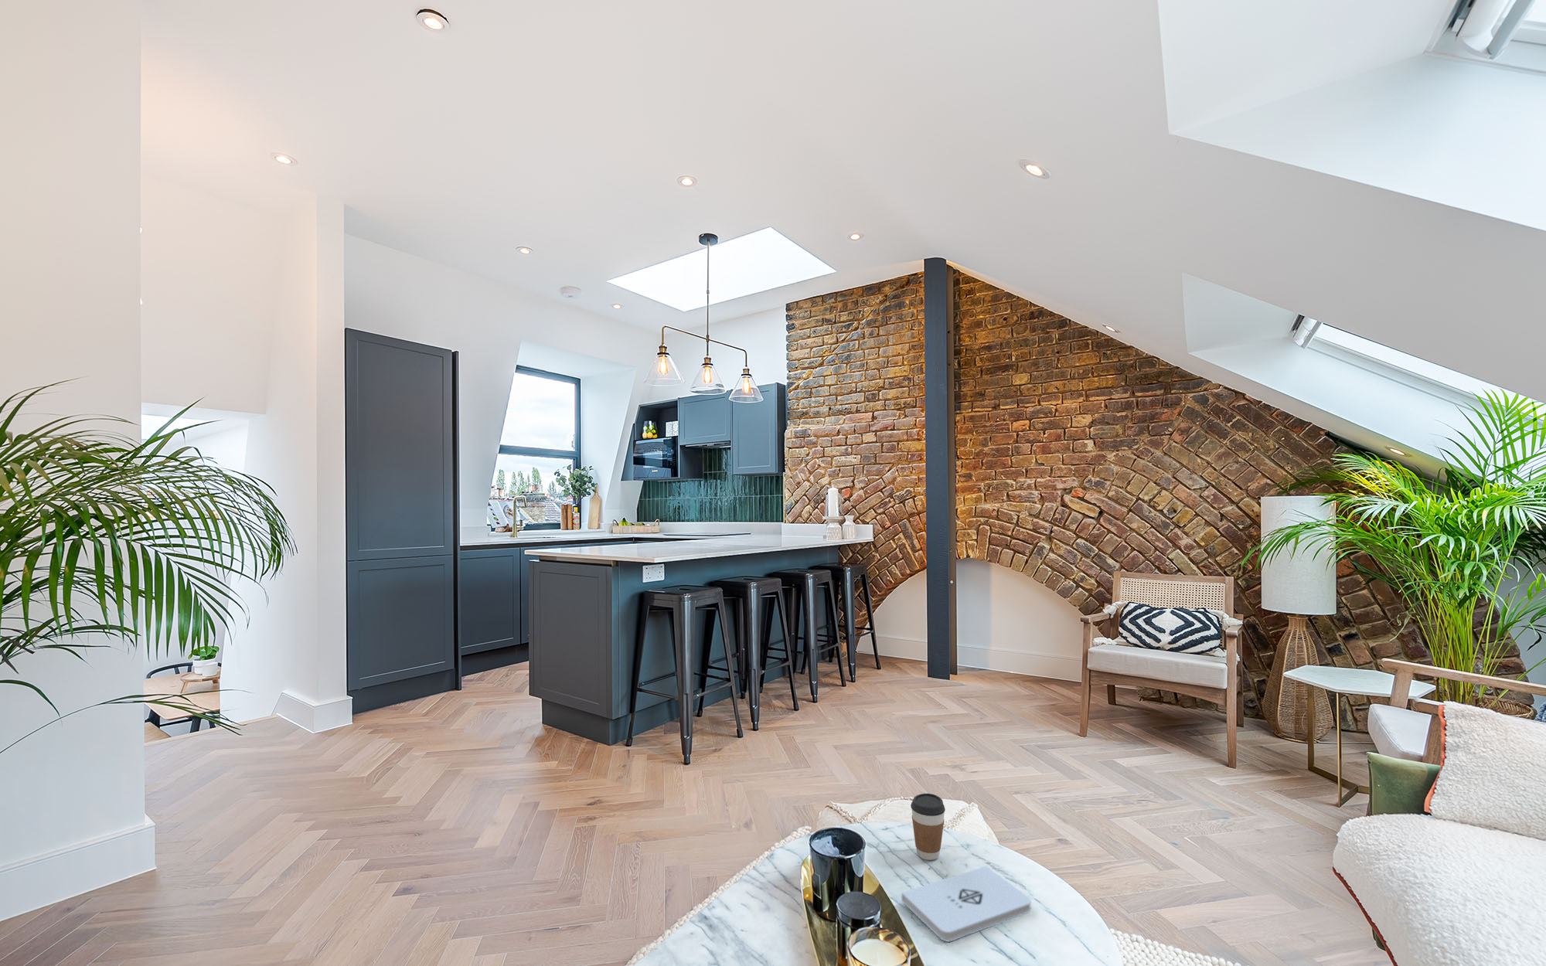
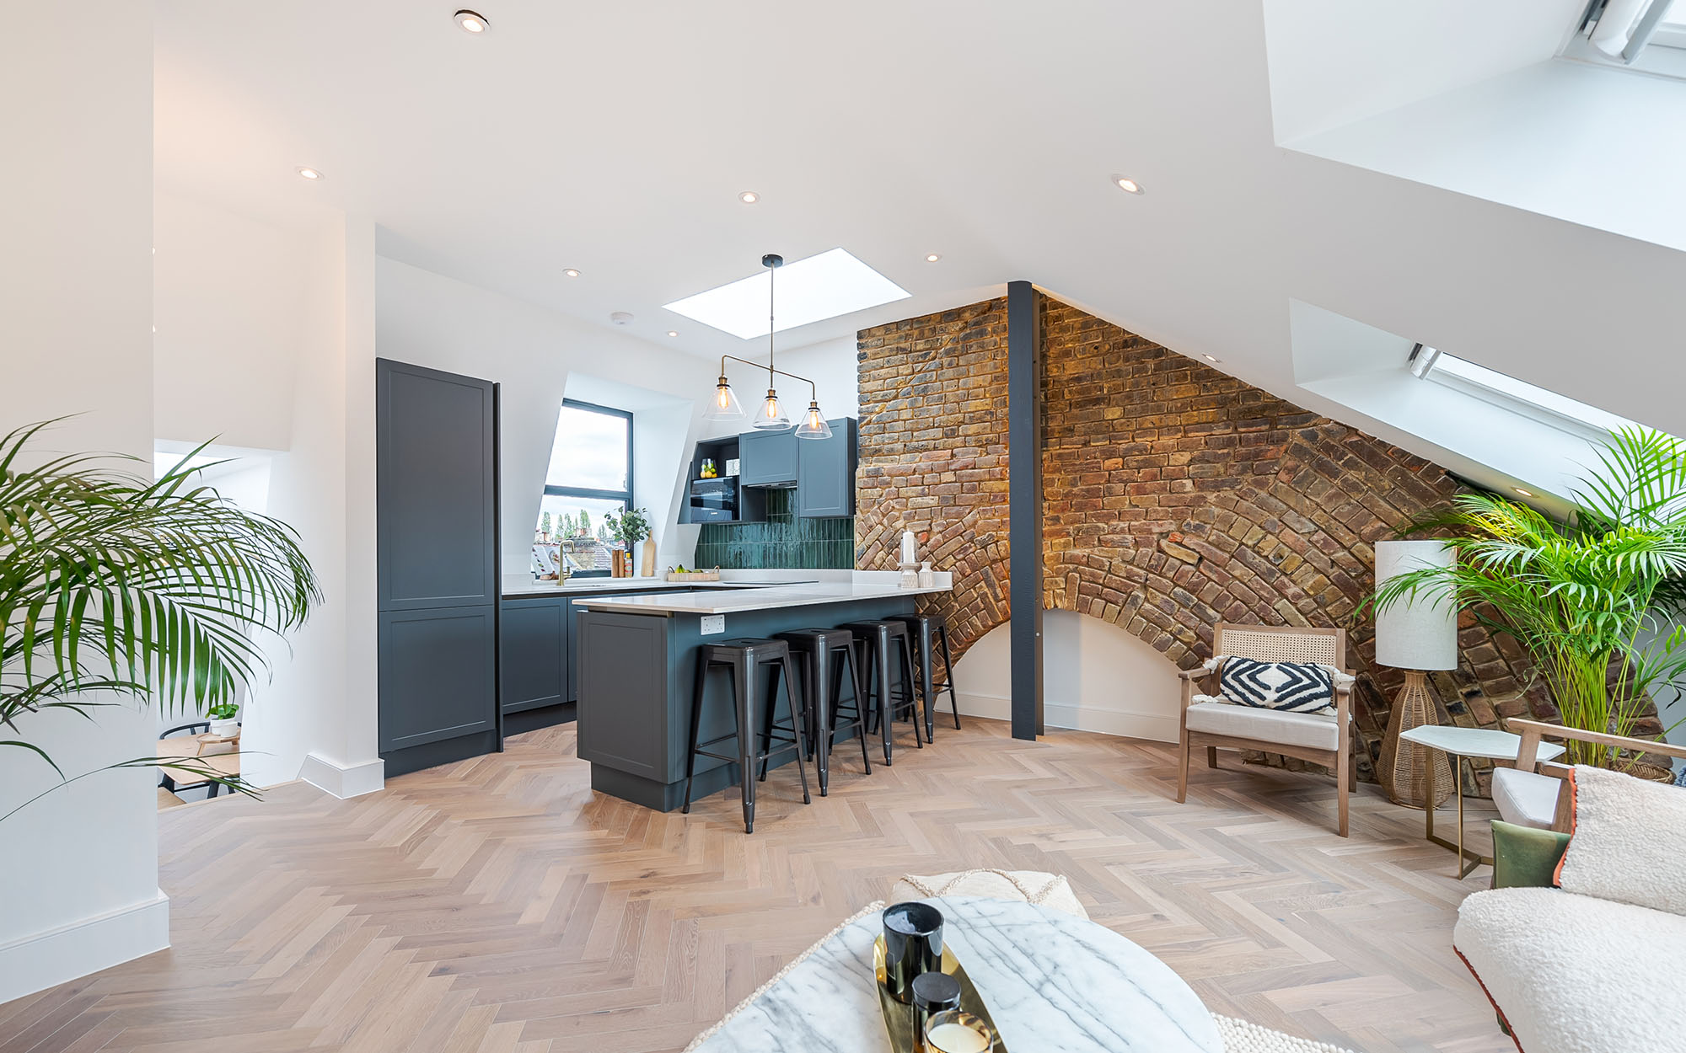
- notepad (967, 901)
- coffee cup (927, 827)
